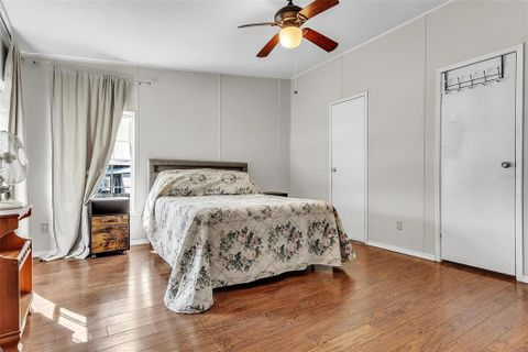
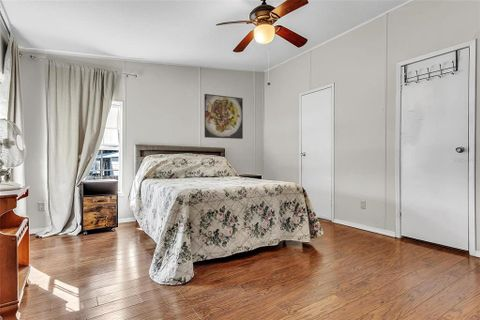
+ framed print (224, 117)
